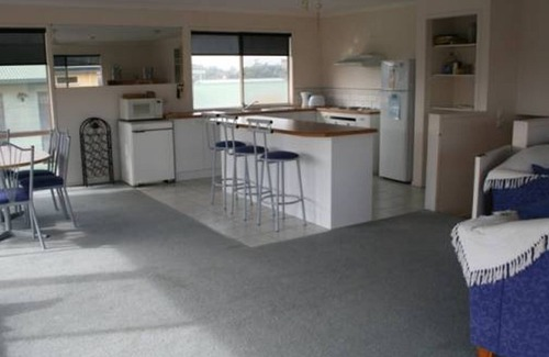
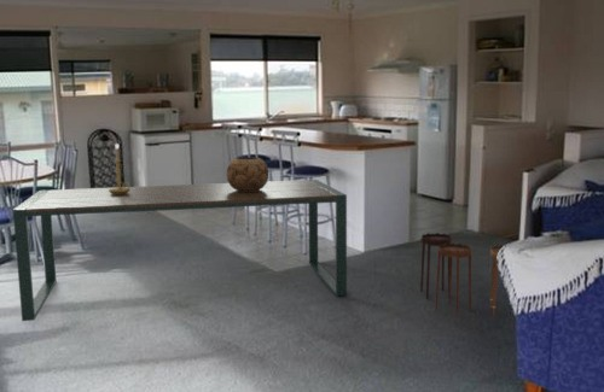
+ decorative bowl (248, 174)
+ dining table (186, 209)
+ side table (458, 275)
+ candle holder (118, 168)
